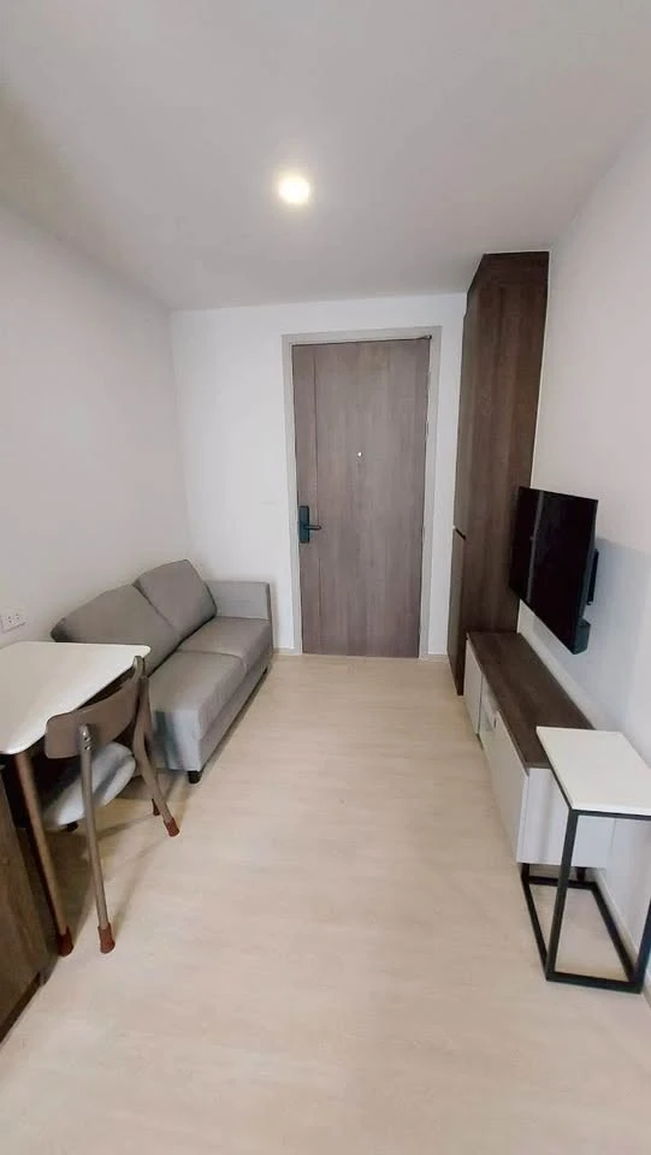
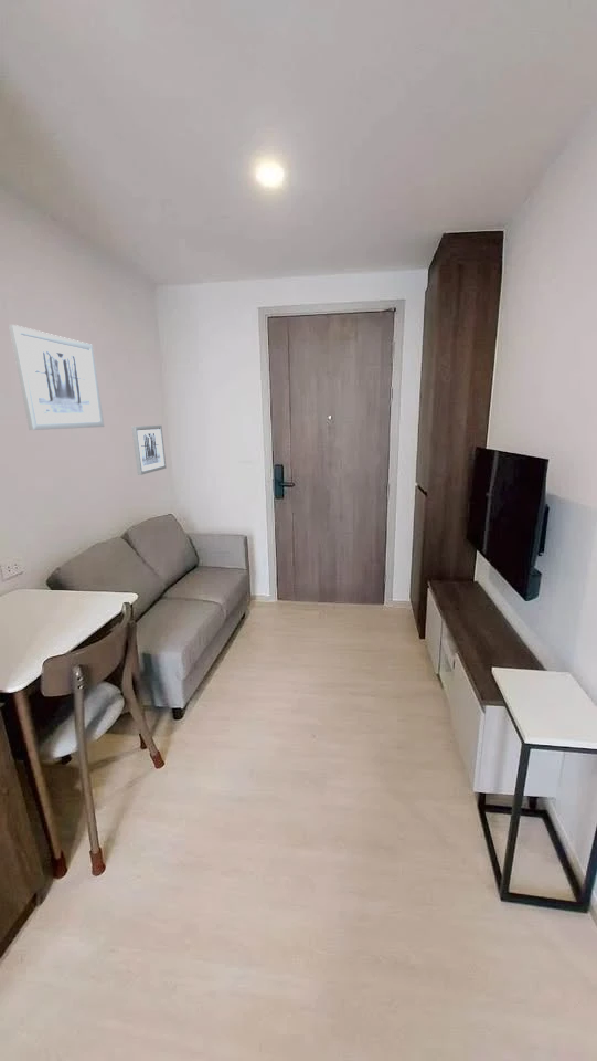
+ wall art (63, 382)
+ wall art (150, 449)
